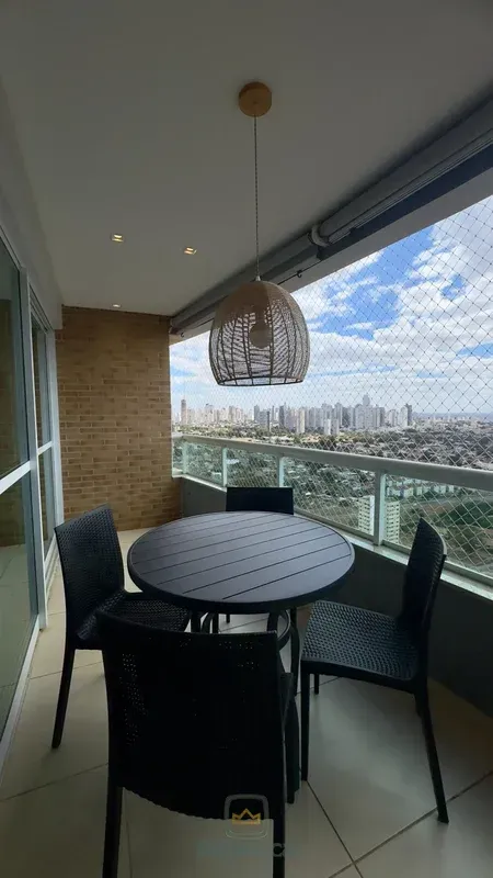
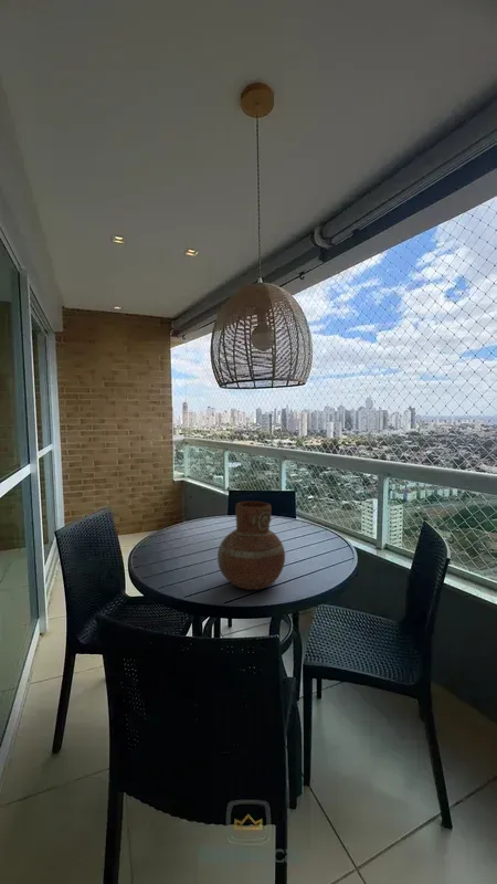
+ vase (251, 544)
